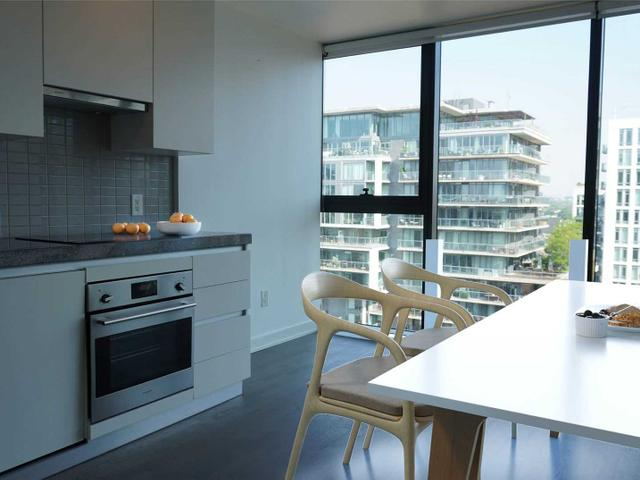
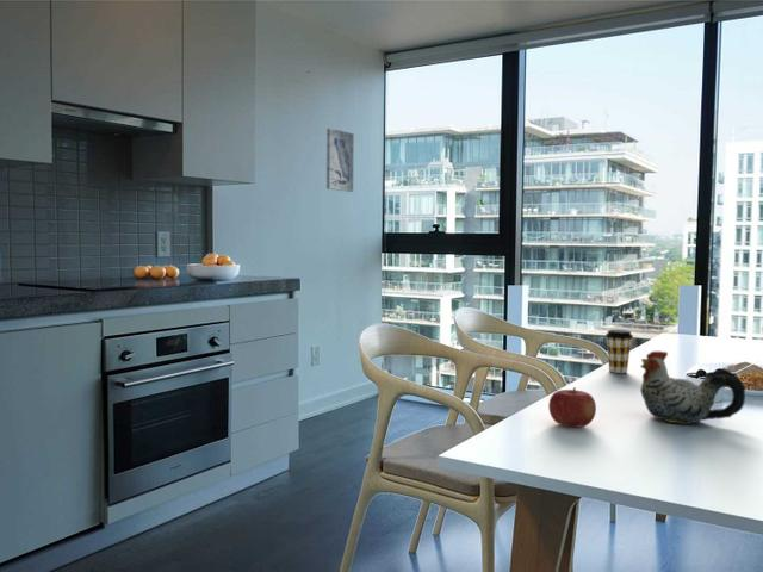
+ chicken figurine (690, 386)
+ wall art (340, 160)
+ fruit (571, 405)
+ coffee cup (619, 350)
